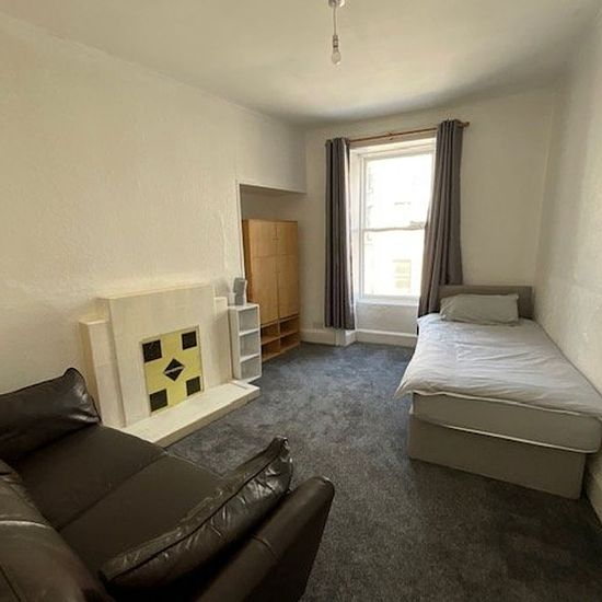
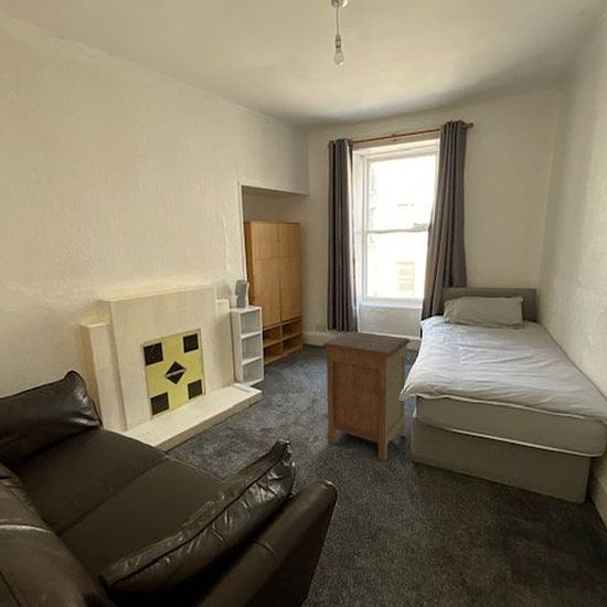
+ nightstand (369, 388)
